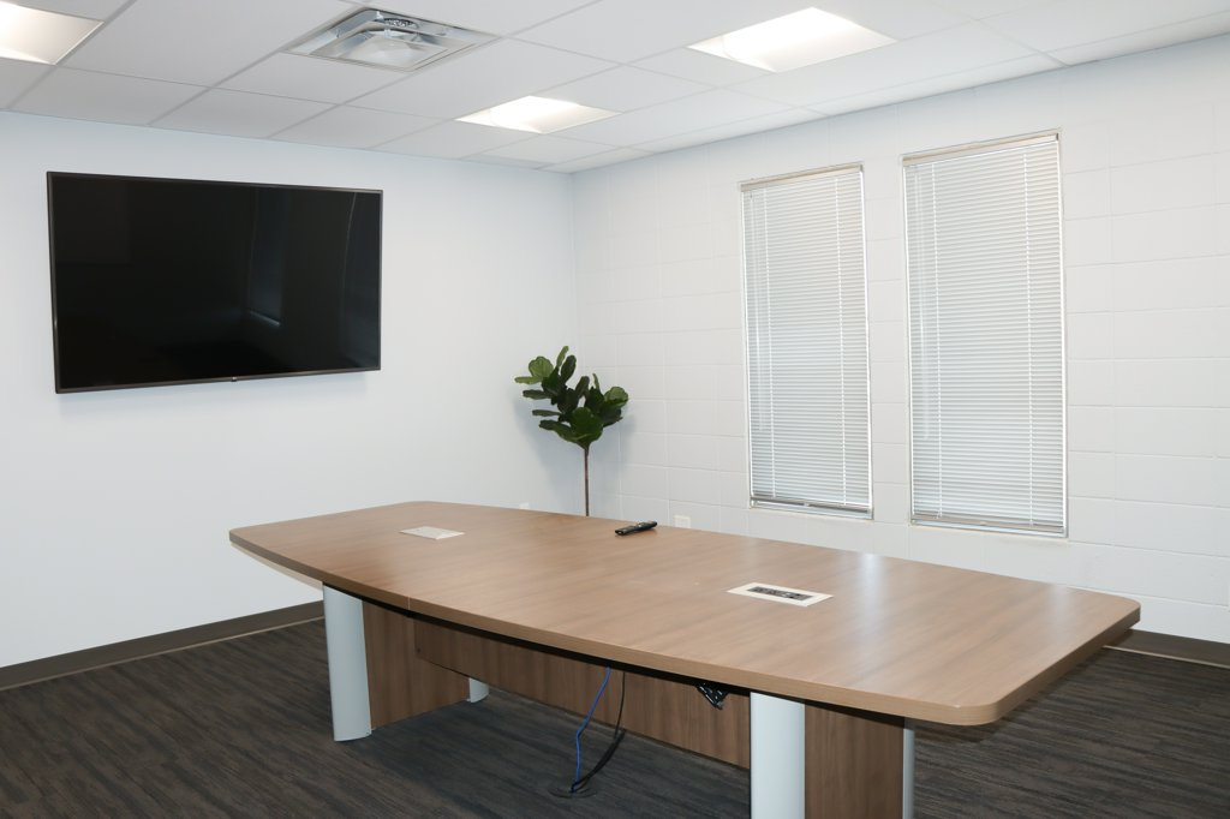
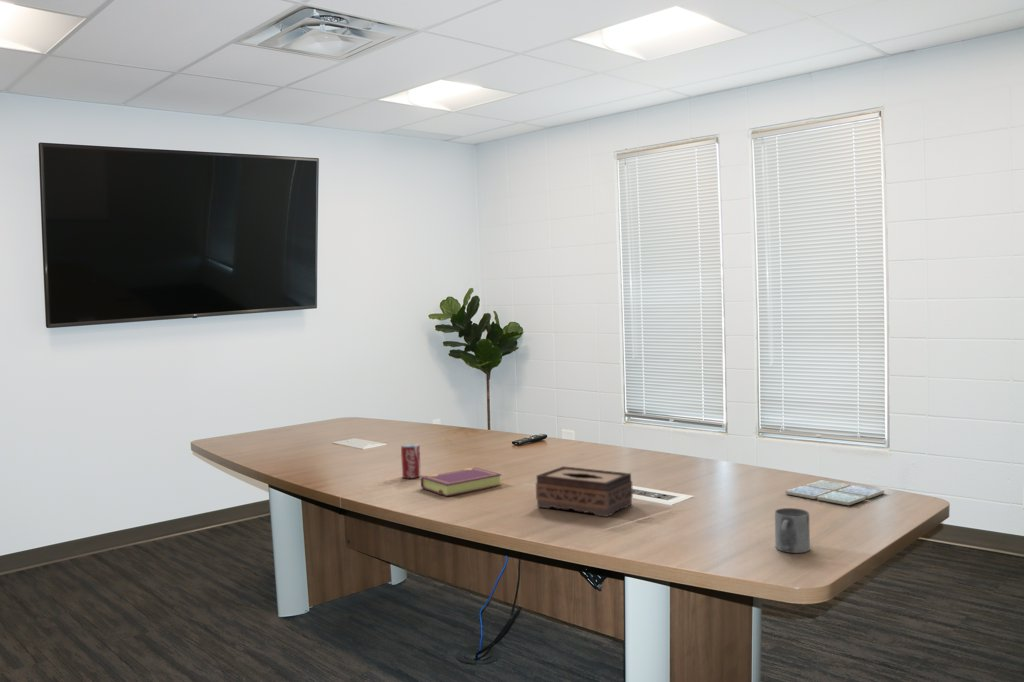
+ mug (790, 531)
+ book (460, 480)
+ tissue box (584, 490)
+ drink coaster (834, 491)
+ beverage can (410, 461)
